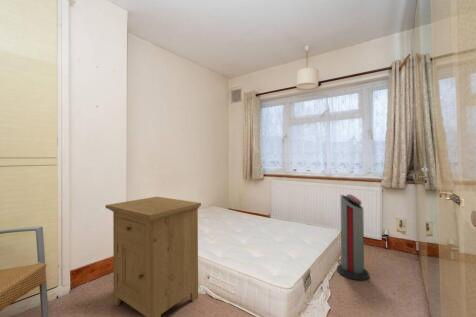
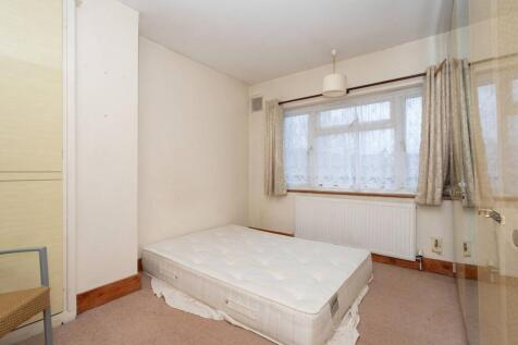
- nightstand (154, 252)
- air purifier (352, 233)
